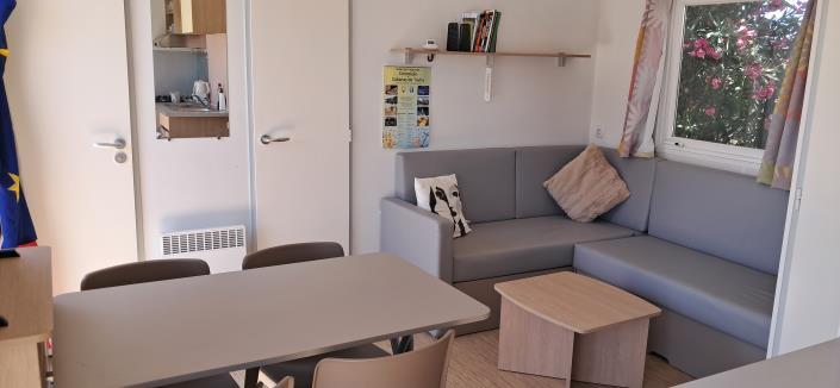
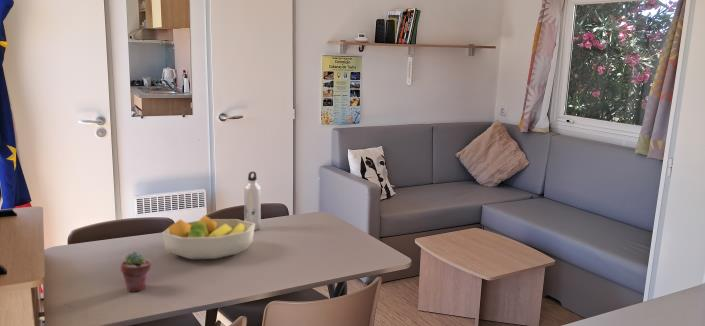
+ fruit bowl (210, 234)
+ potted succulent (135, 270)
+ water bottle (252, 200)
